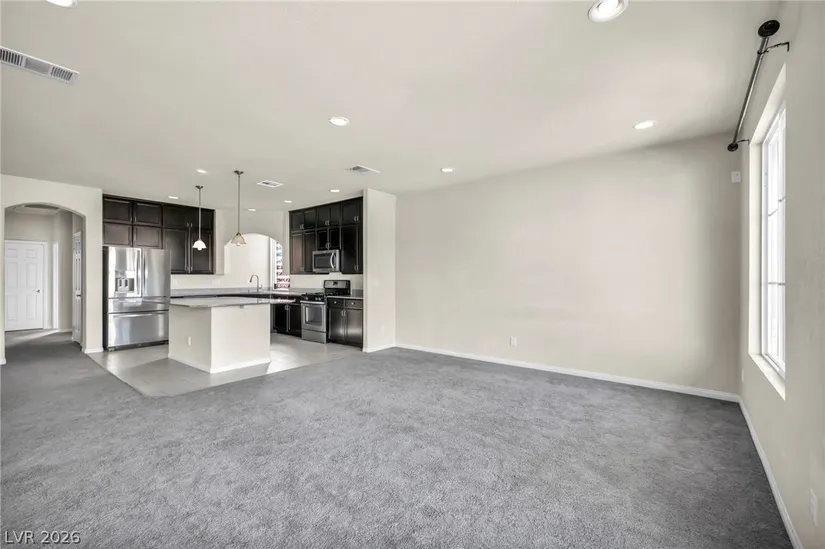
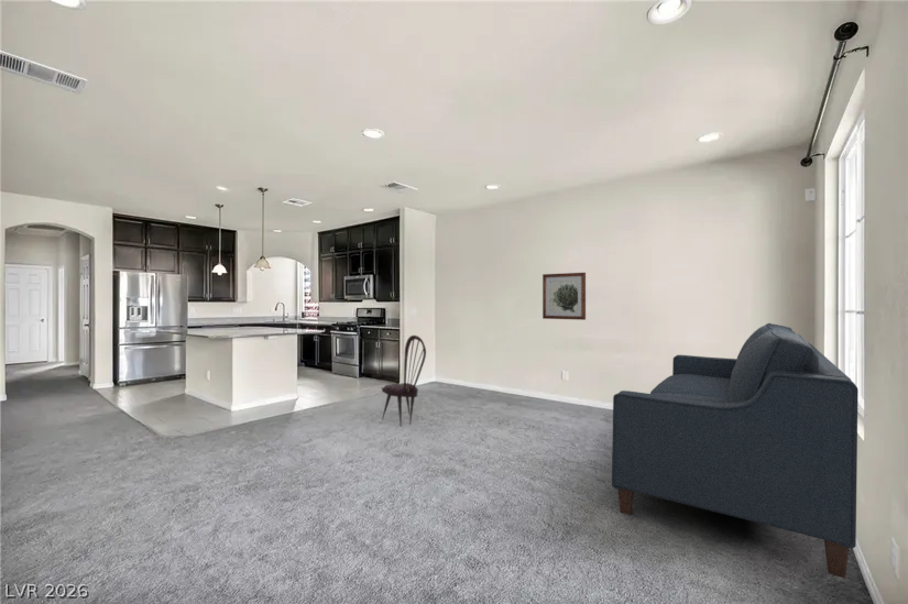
+ dining chair (404, 377)
+ sofa (728, 399)
+ wall art (564, 296)
